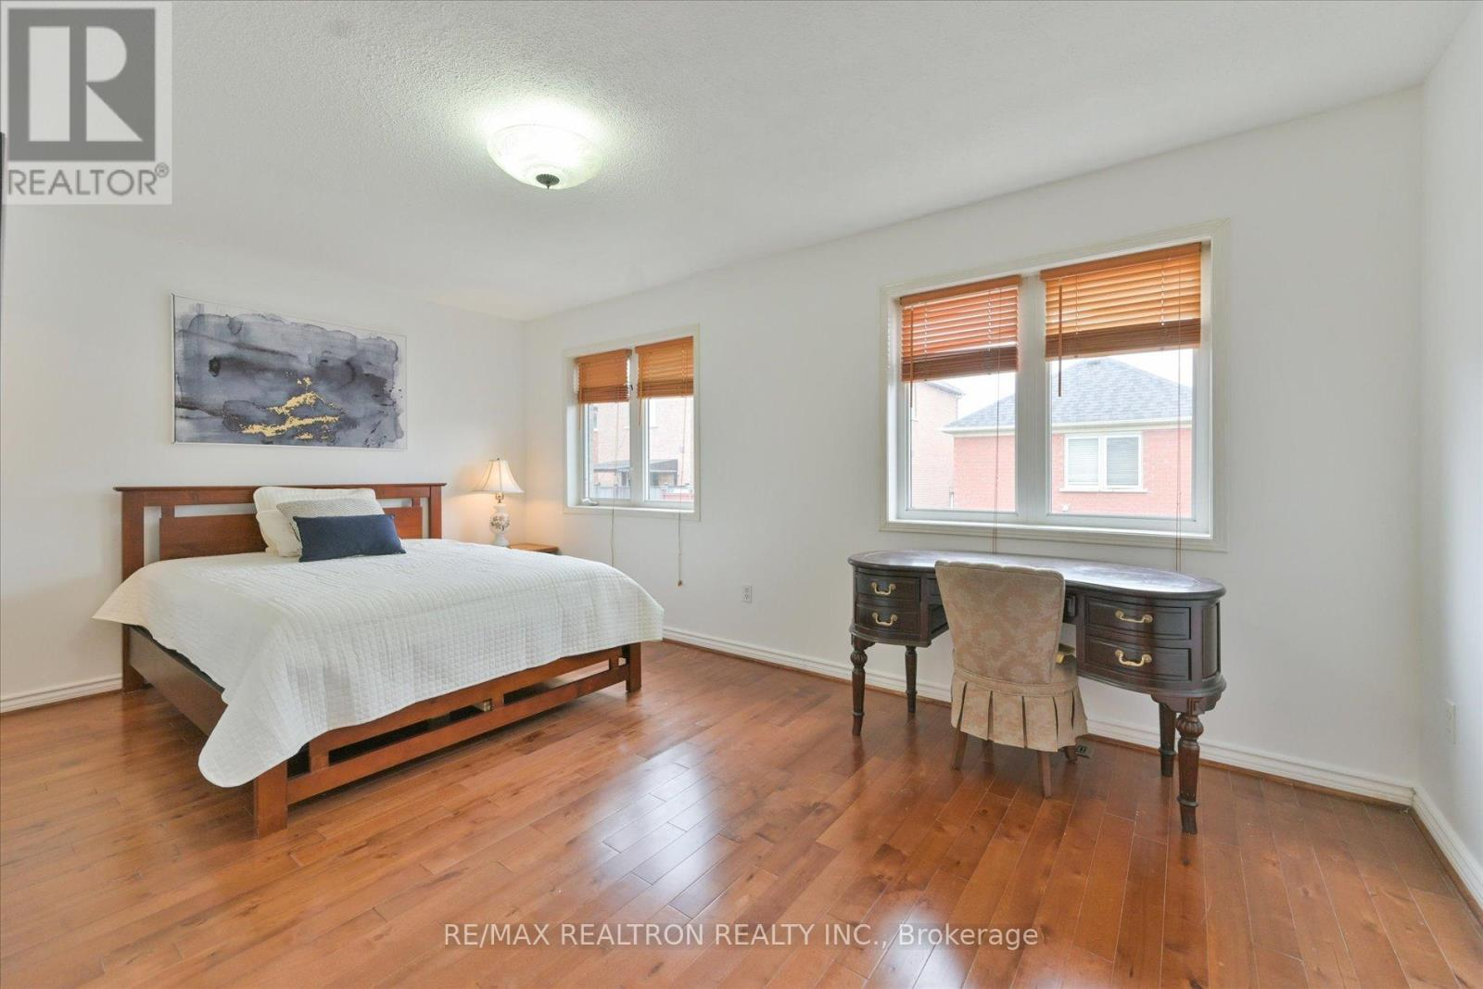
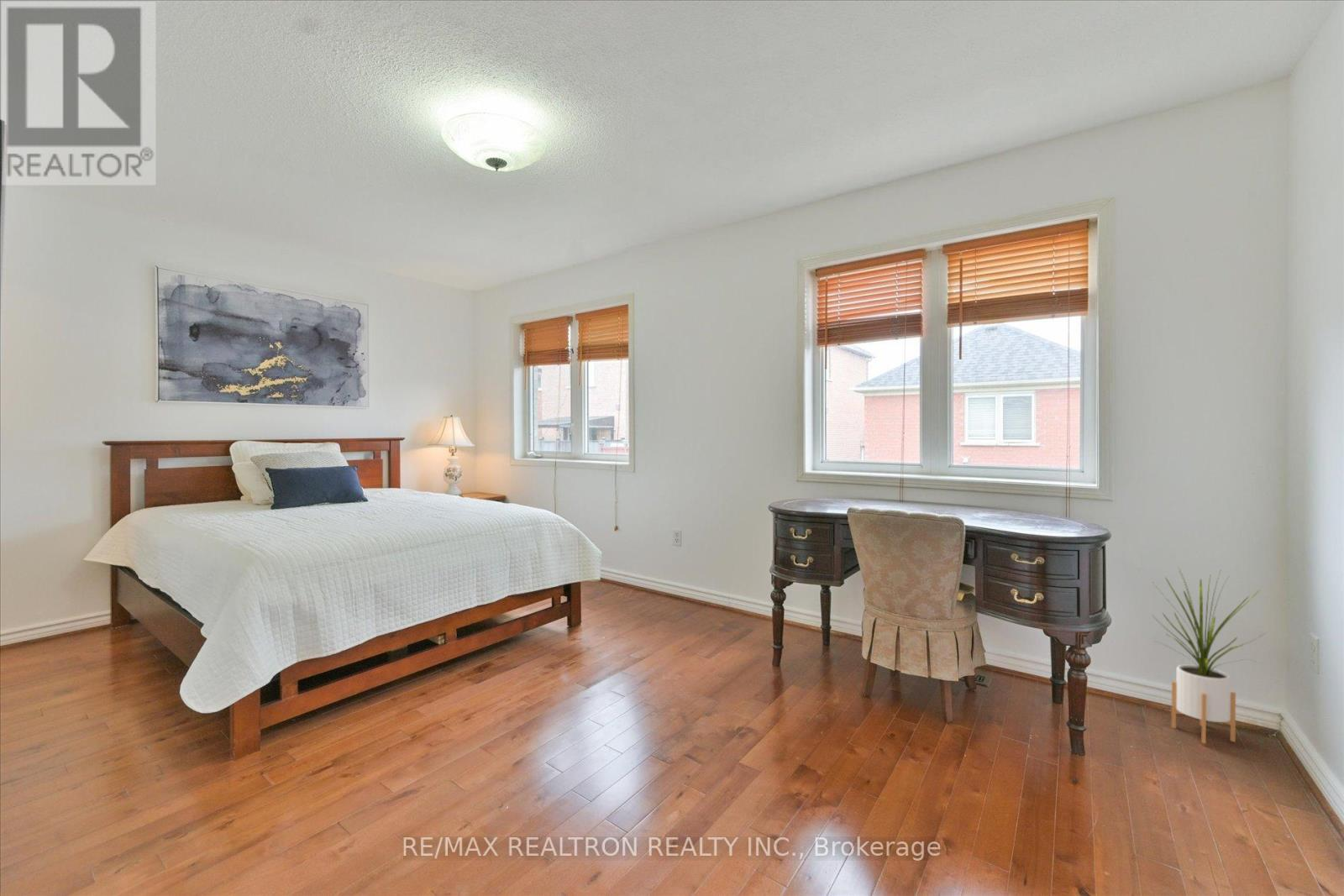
+ house plant (1205, 652)
